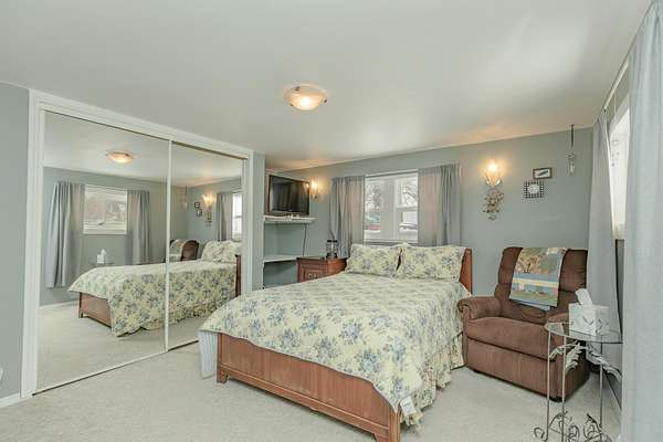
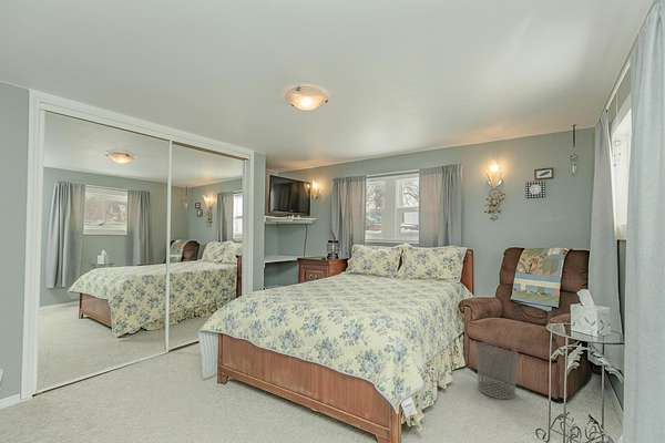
+ waste bin (495, 369)
